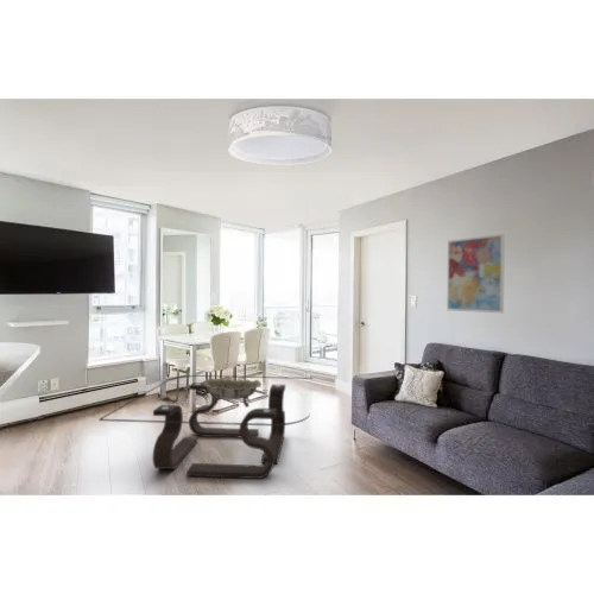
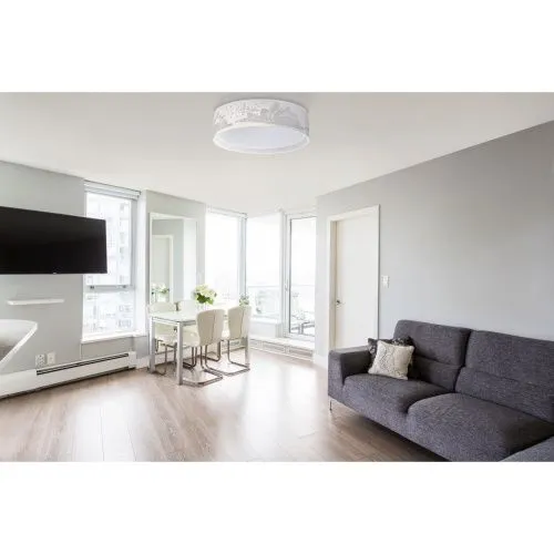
- decorative bowl (232, 391)
- wall art (474, 274)
- coffee table (227, 423)
